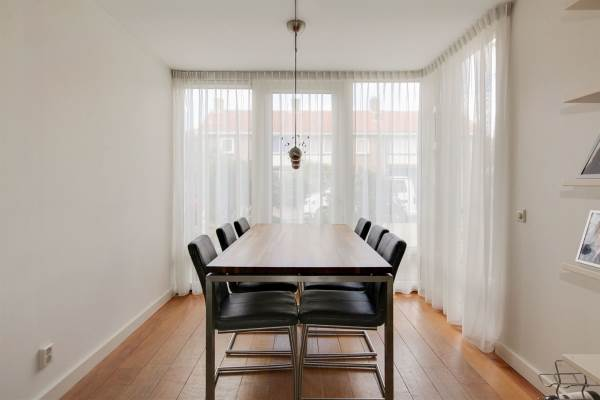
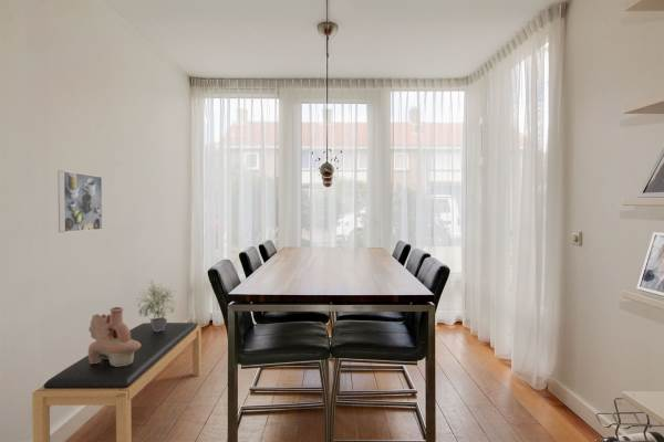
+ decorative vase (112, 335)
+ potted plant (156, 305)
+ bench (135, 377)
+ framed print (82, 202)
